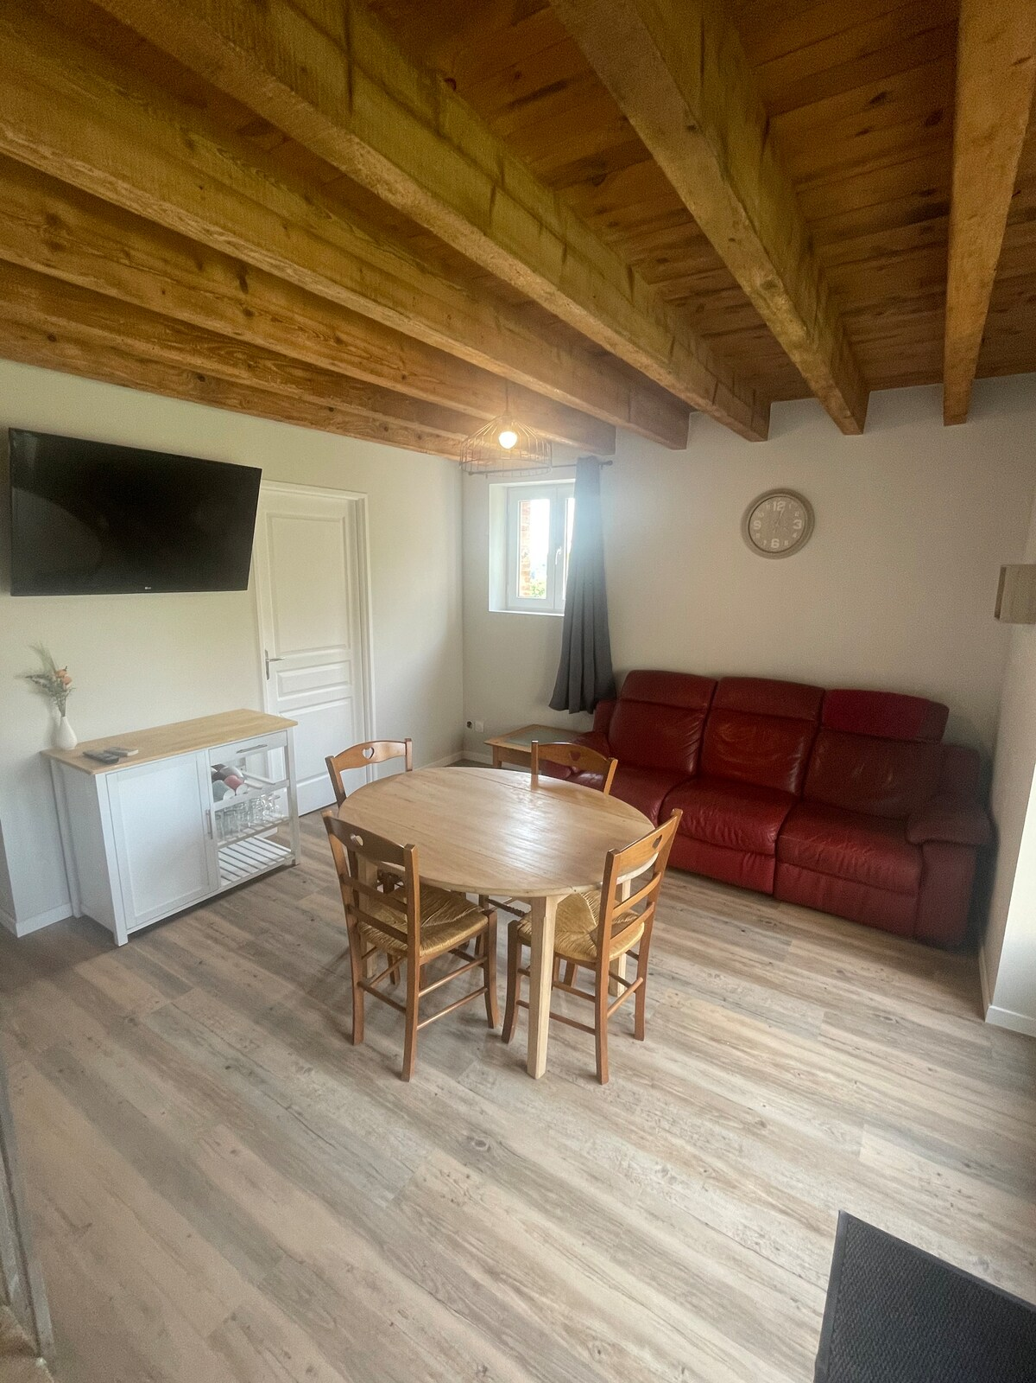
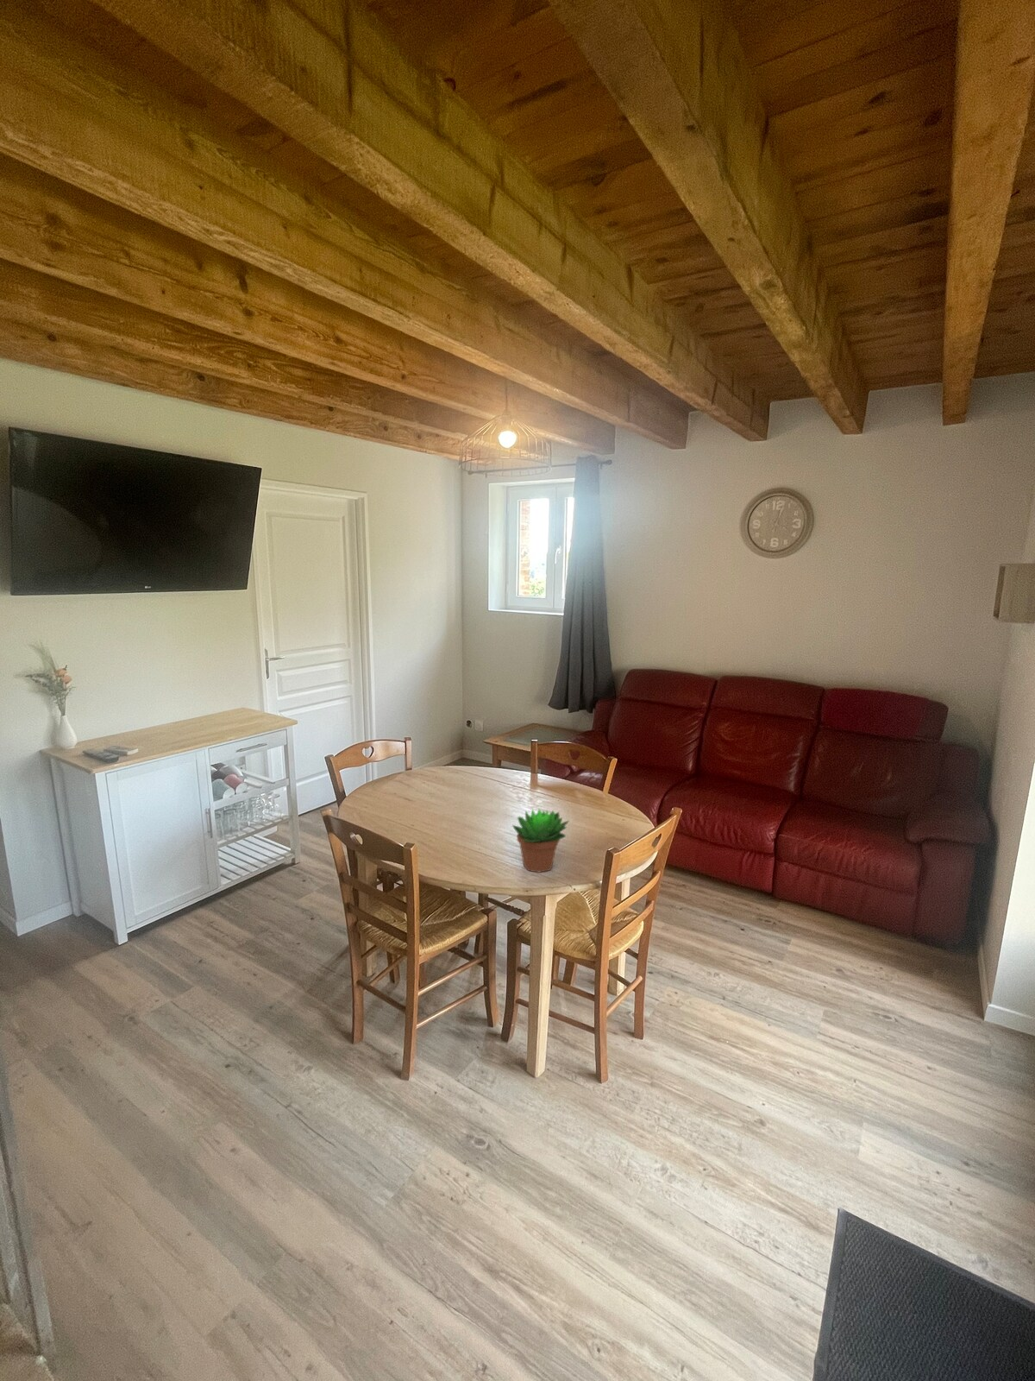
+ succulent plant (540, 839)
